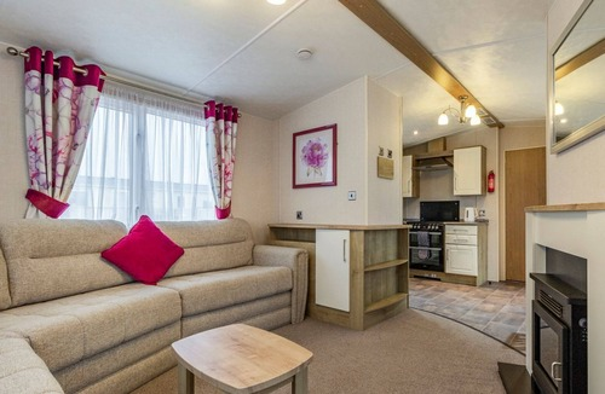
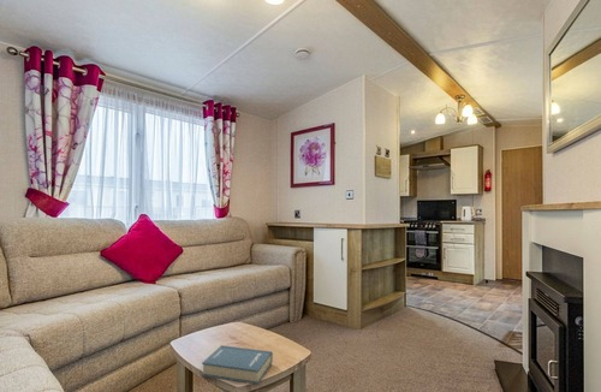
+ hardback book (238, 362)
